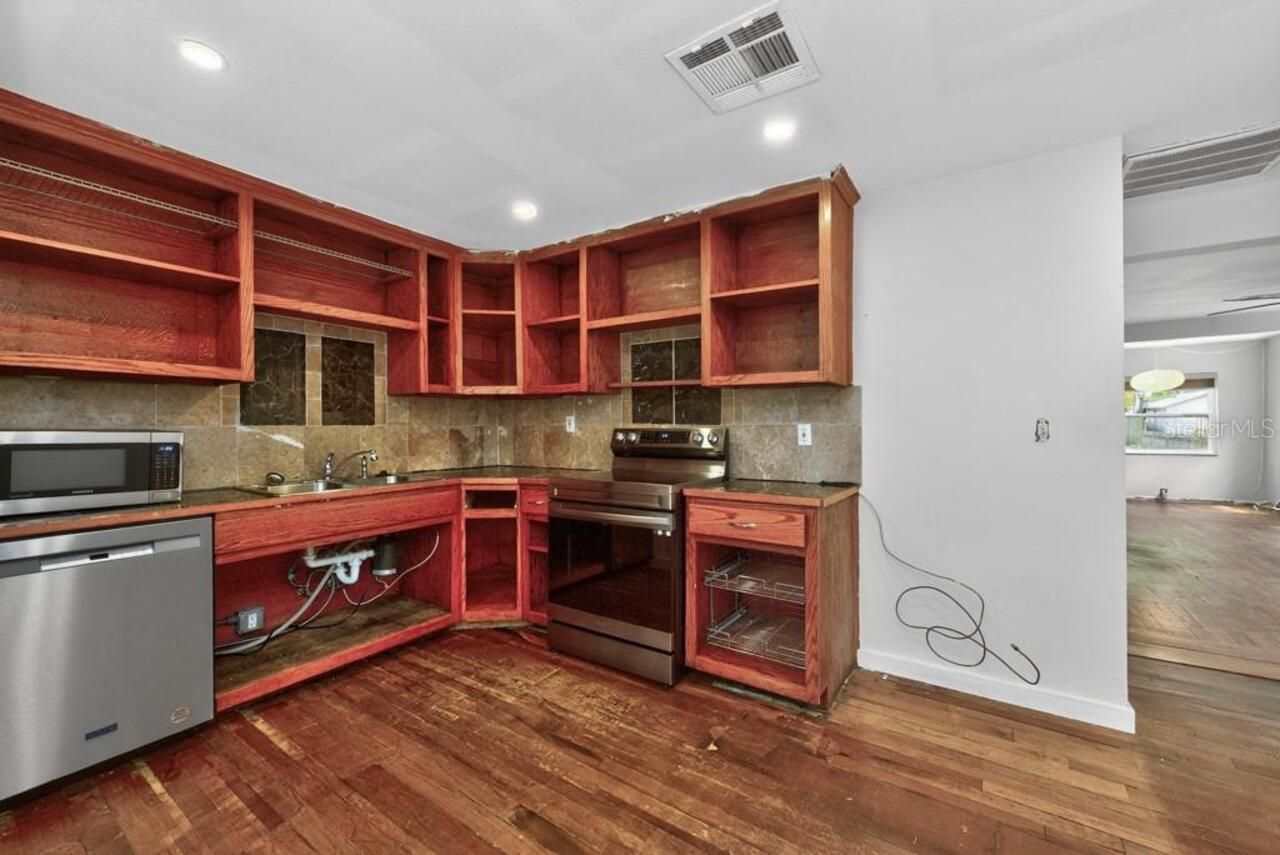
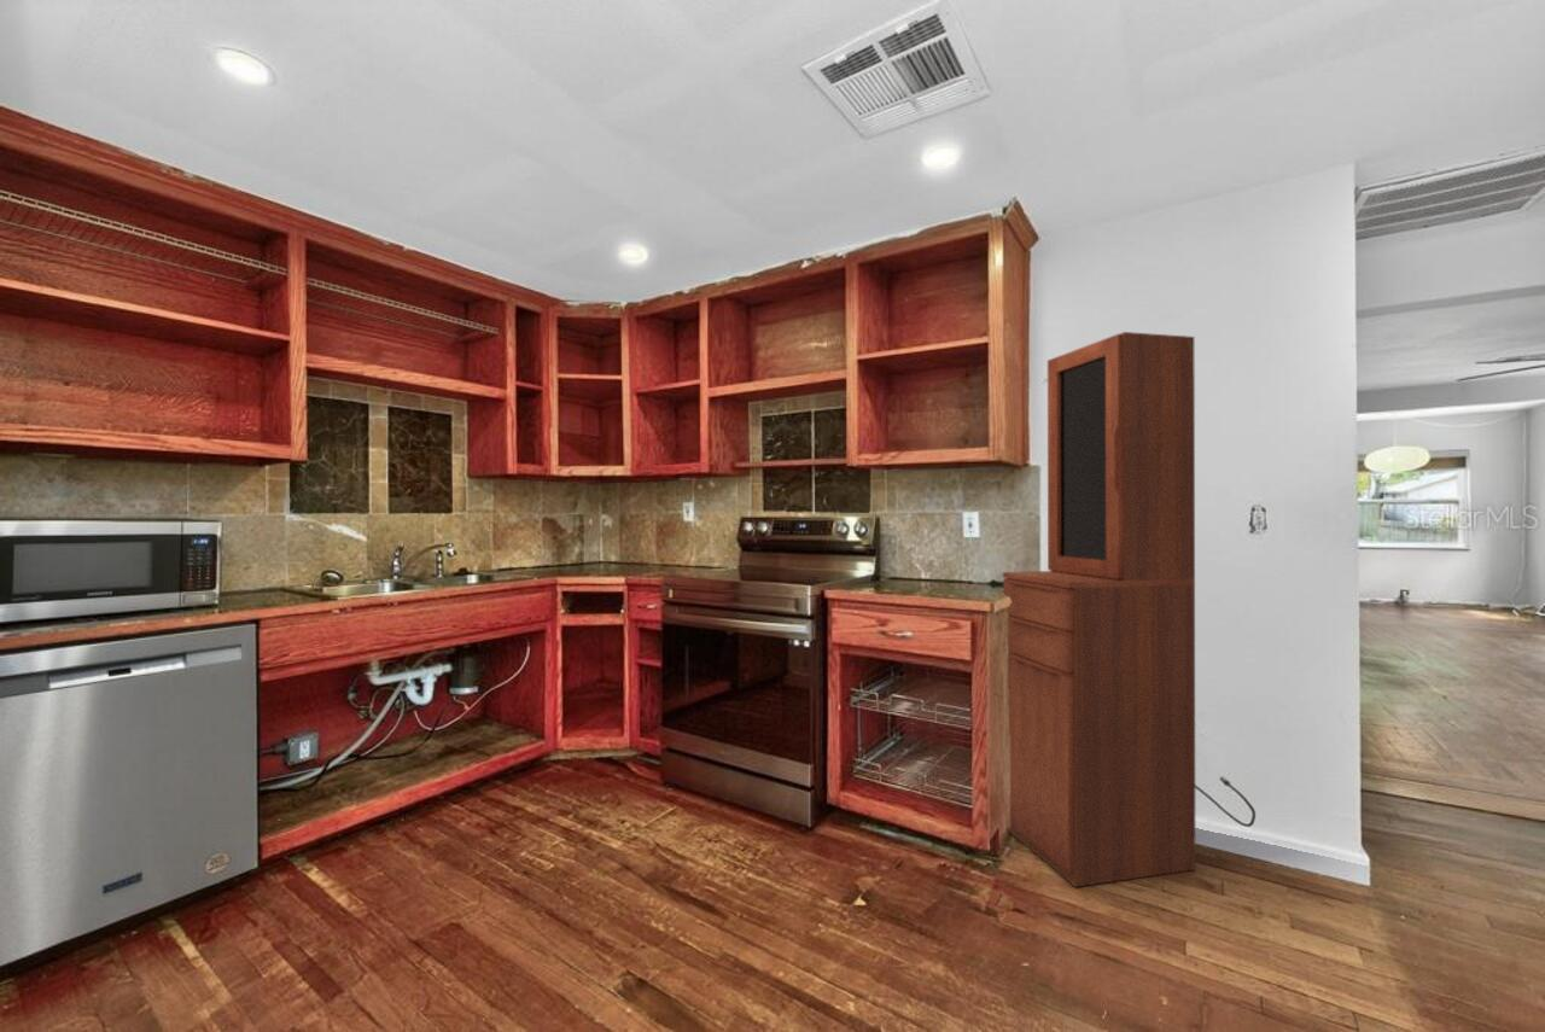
+ cabinet (1092, 597)
